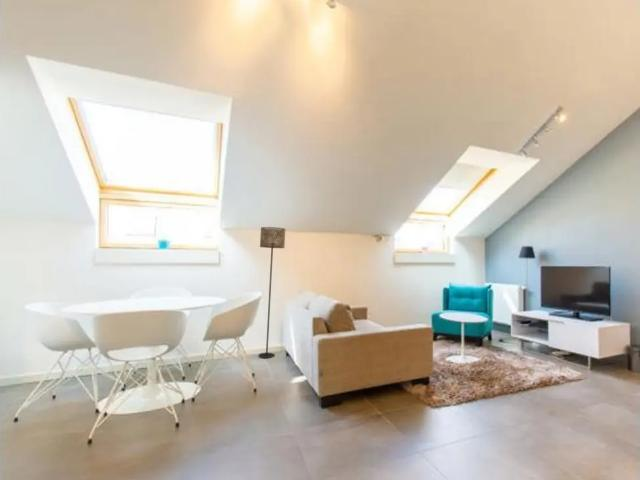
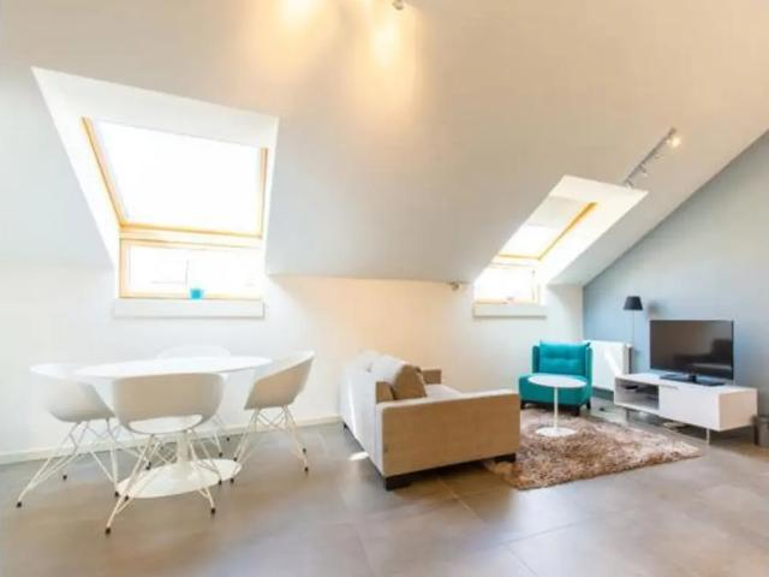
- floor lamp (269, 291)
